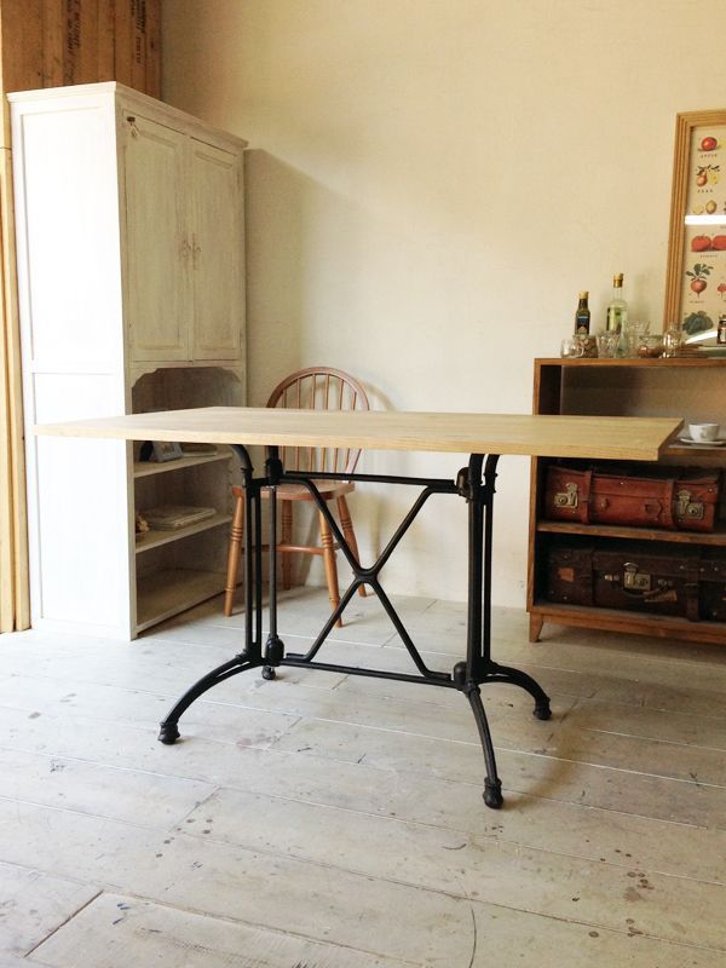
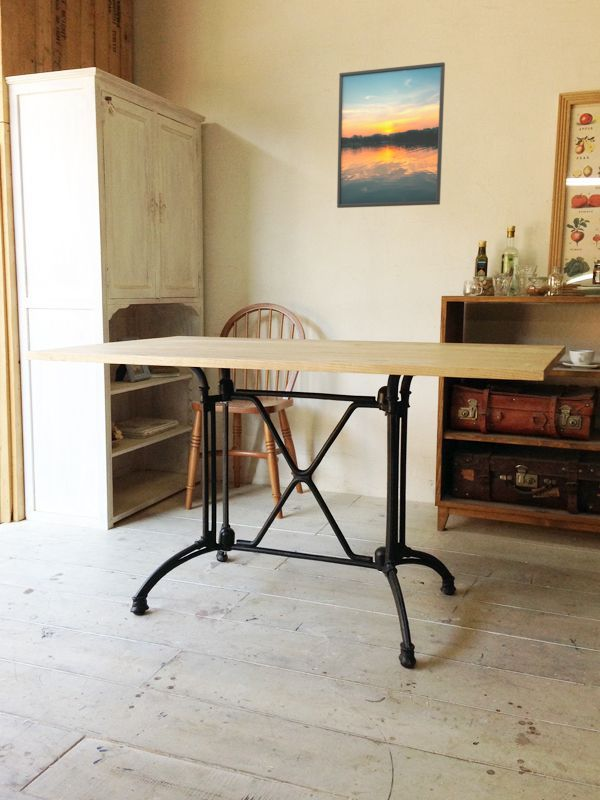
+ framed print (389, 138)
